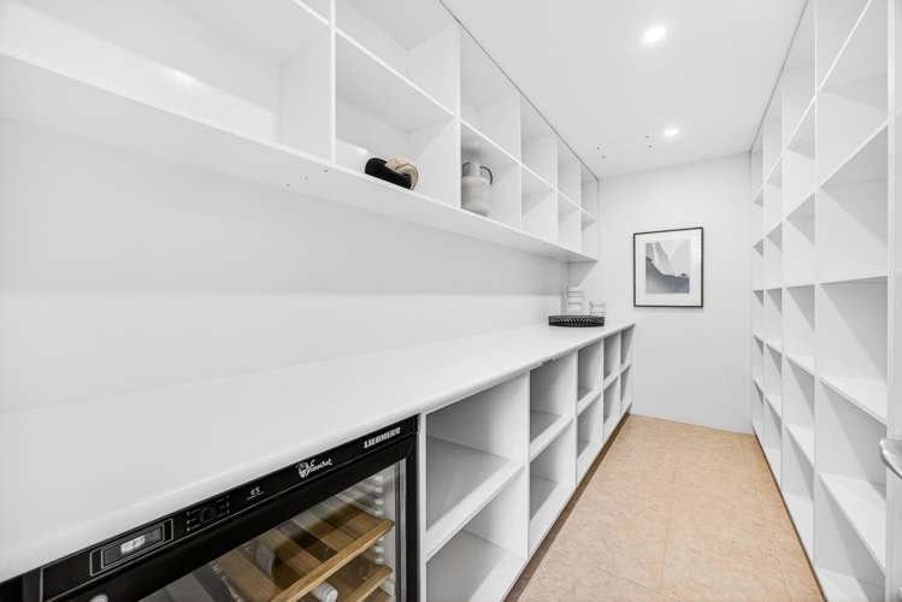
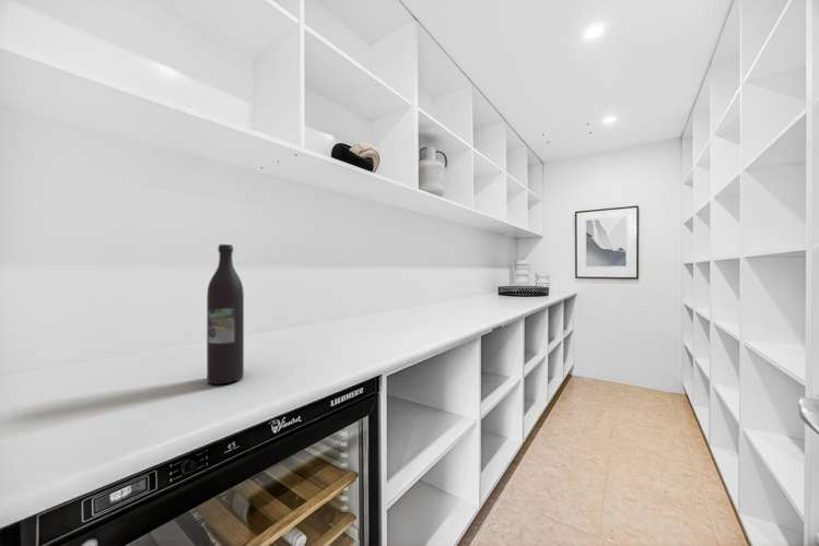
+ wine bottle (225, 311)
